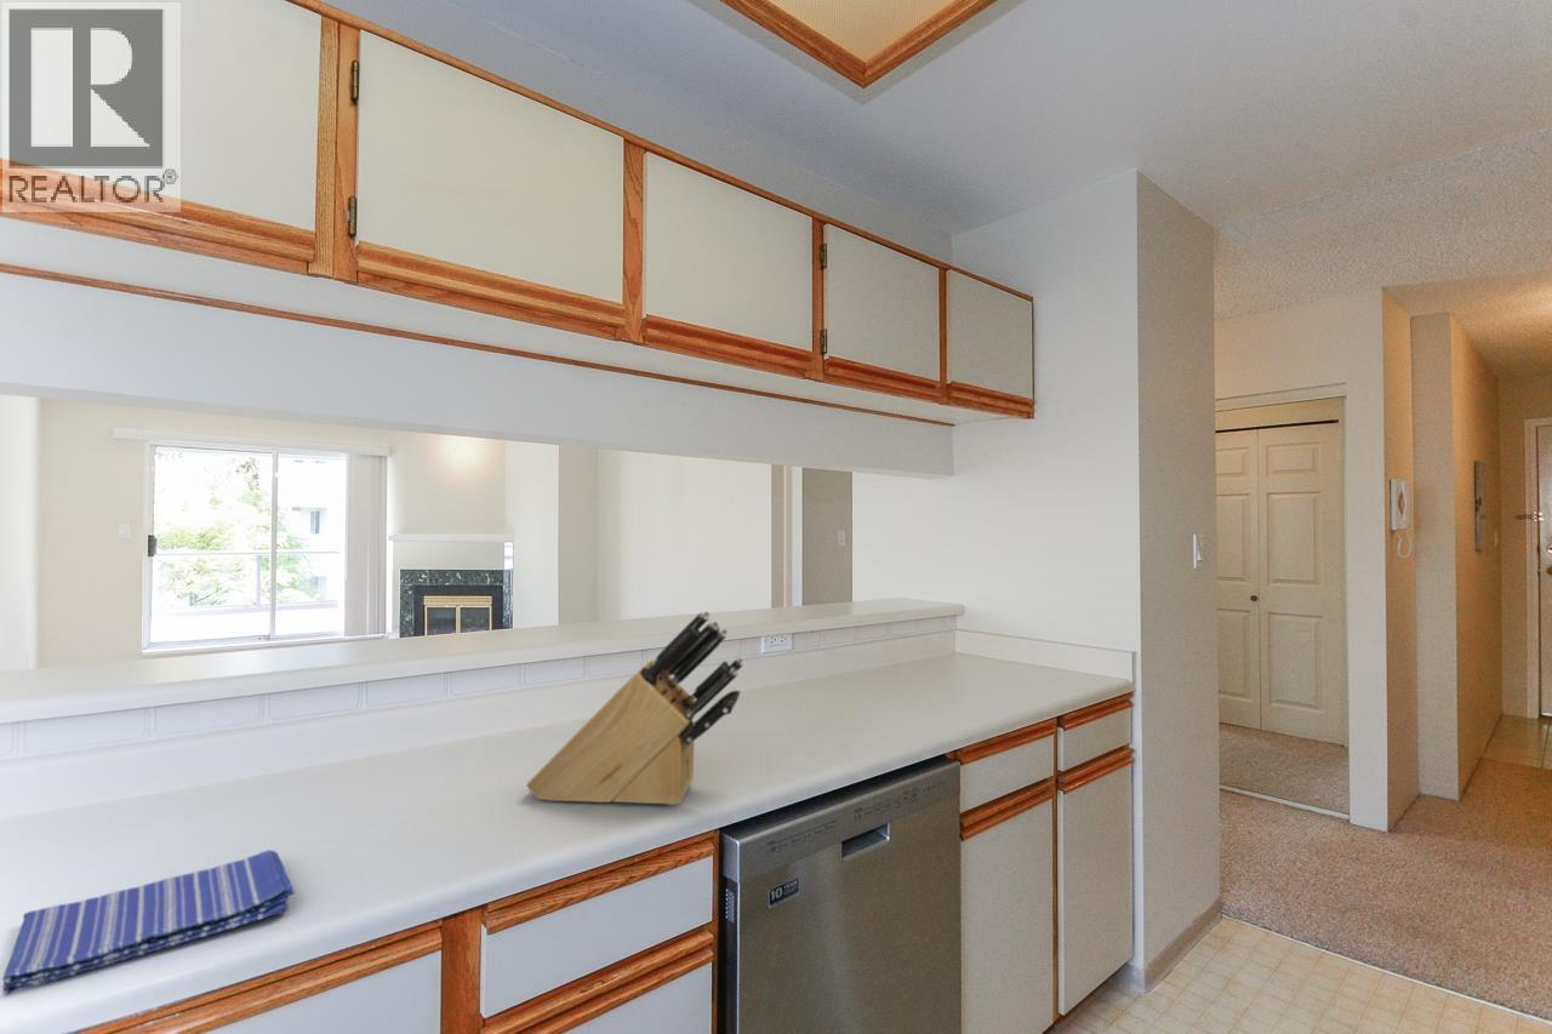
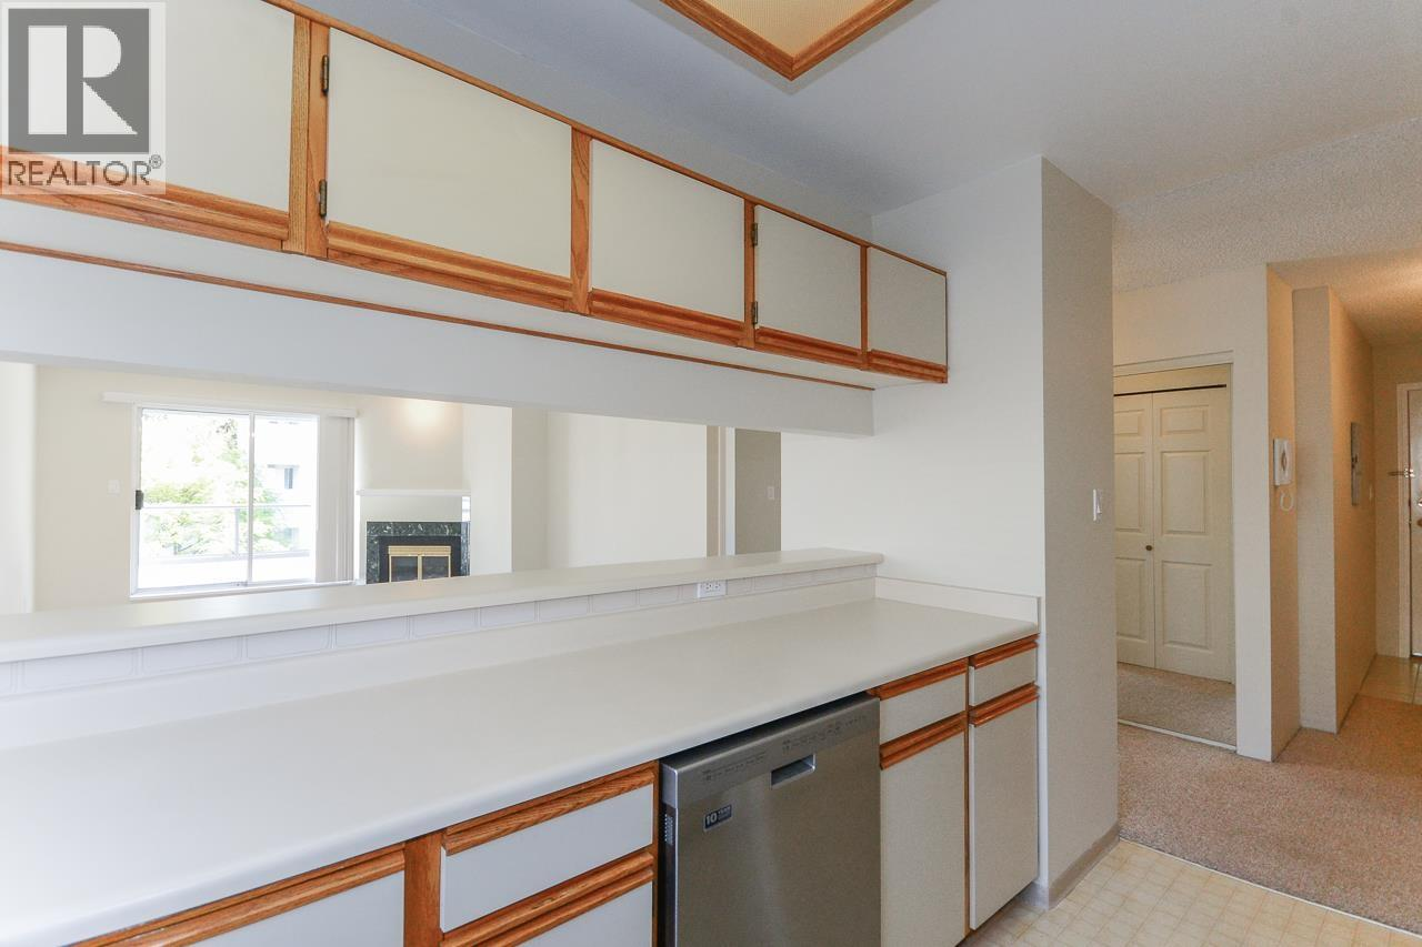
- dish towel (161, 906)
- knife block (639, 702)
